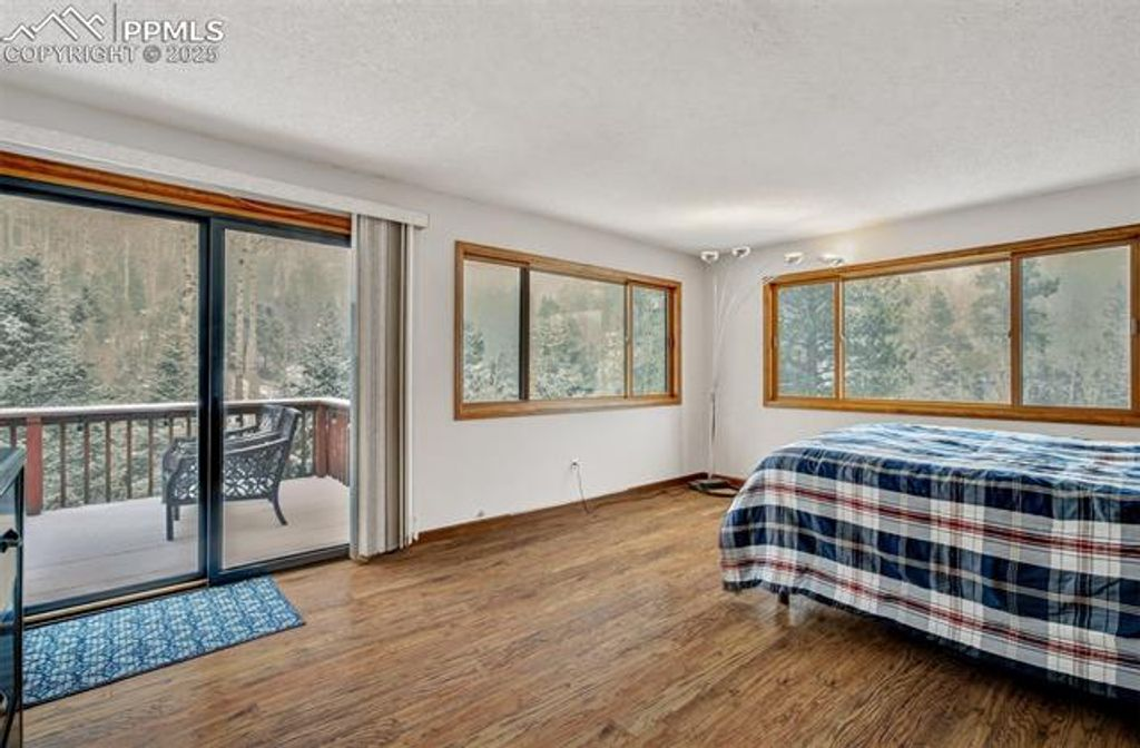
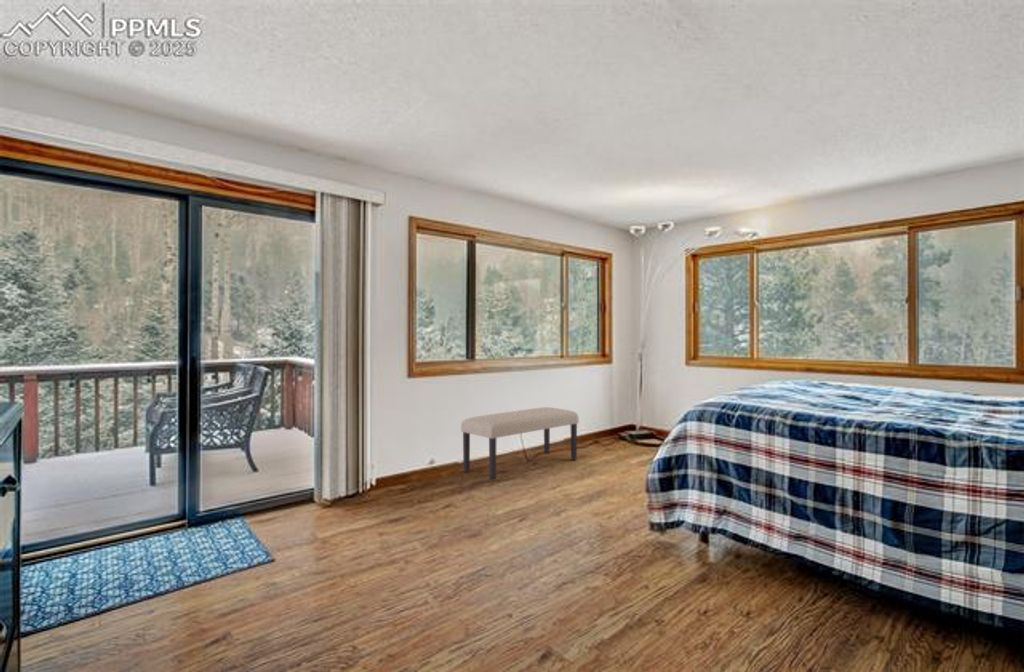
+ bench (520, 433)
